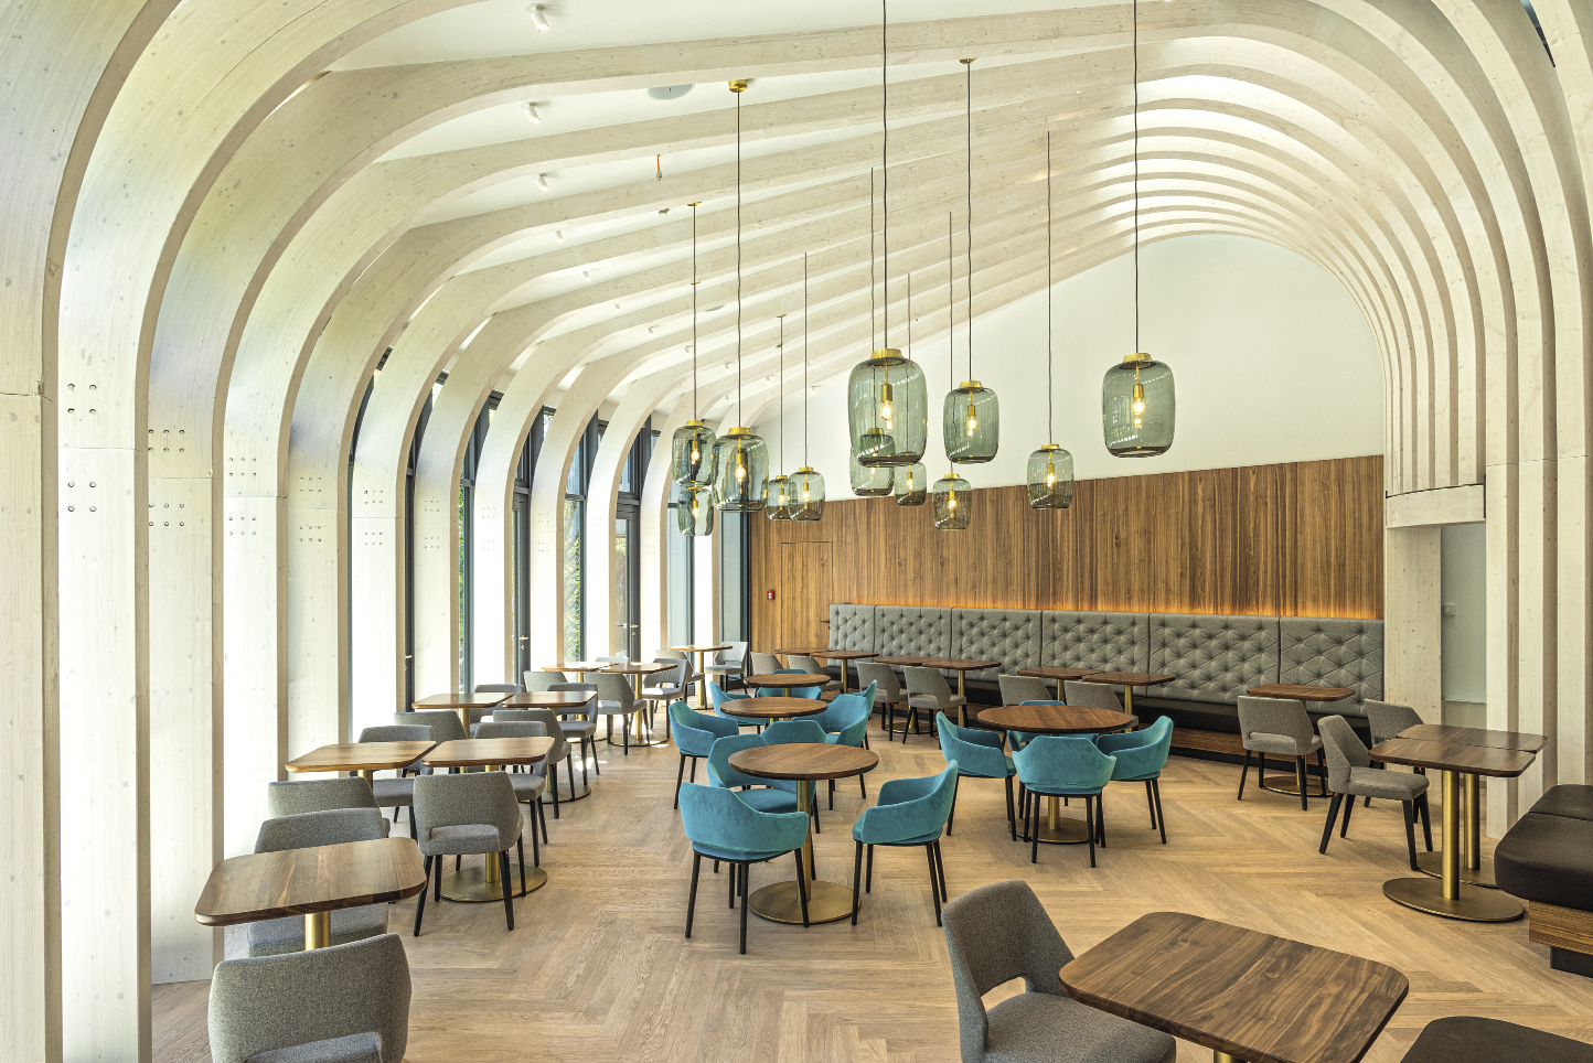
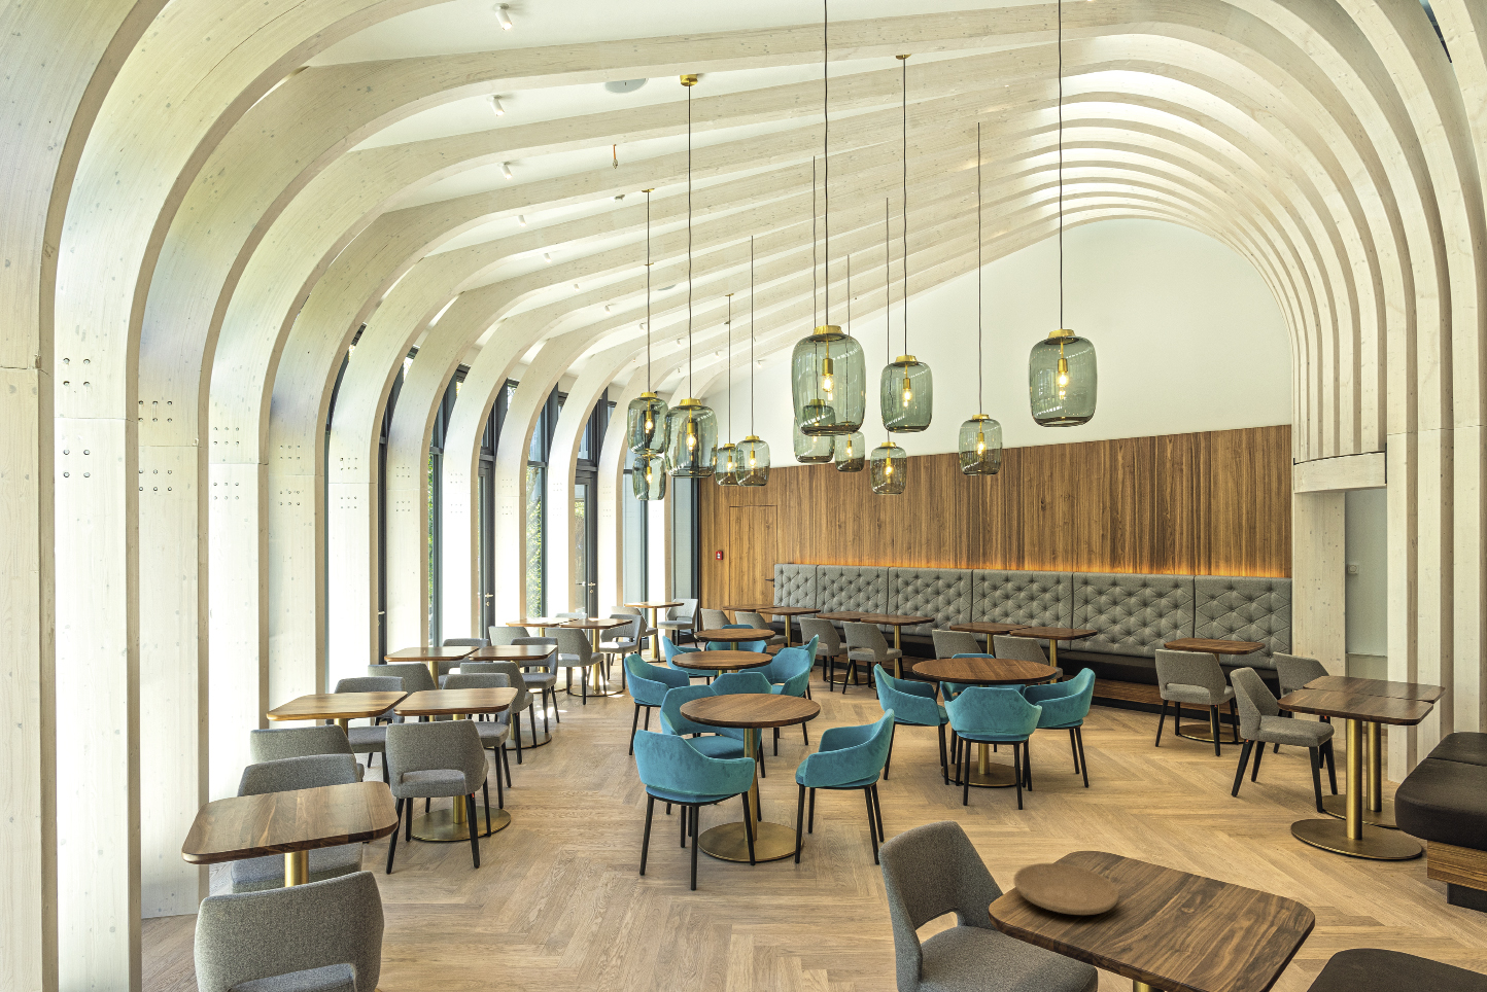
+ plate (1065, 892)
